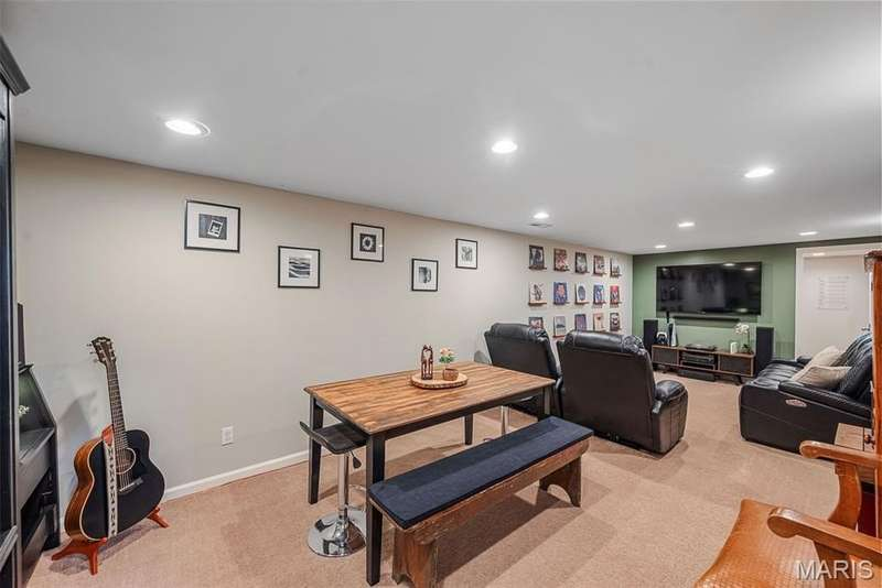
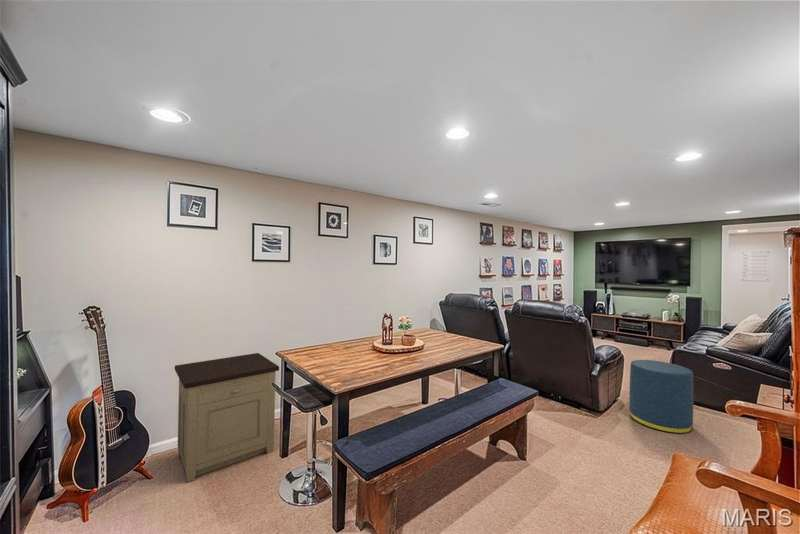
+ ottoman (660, 393)
+ nightstand (226, 408)
